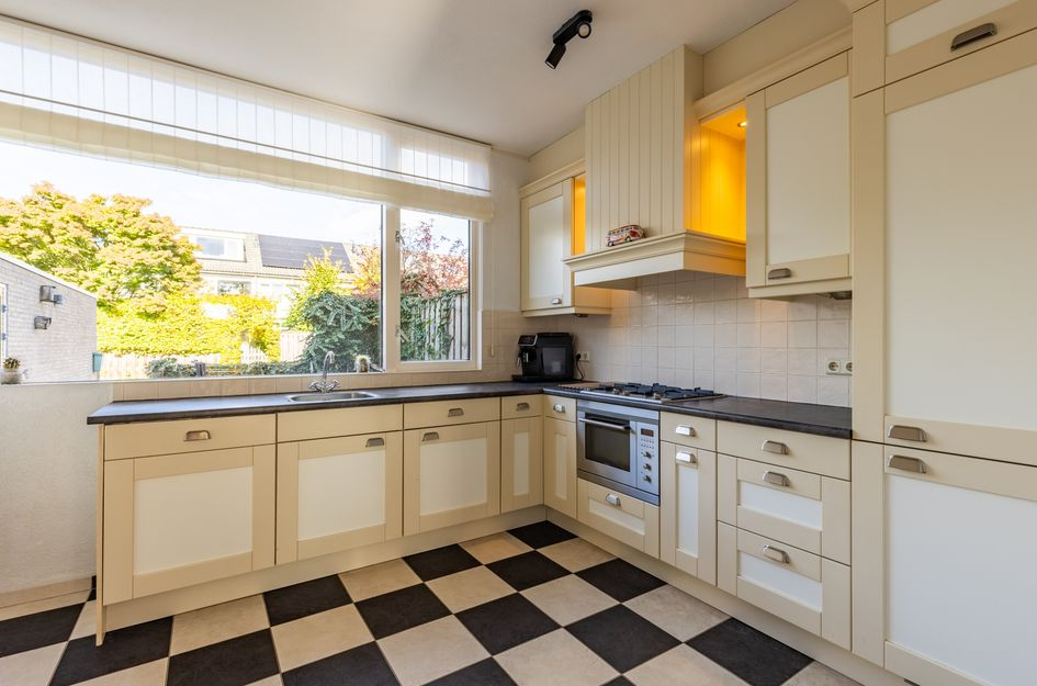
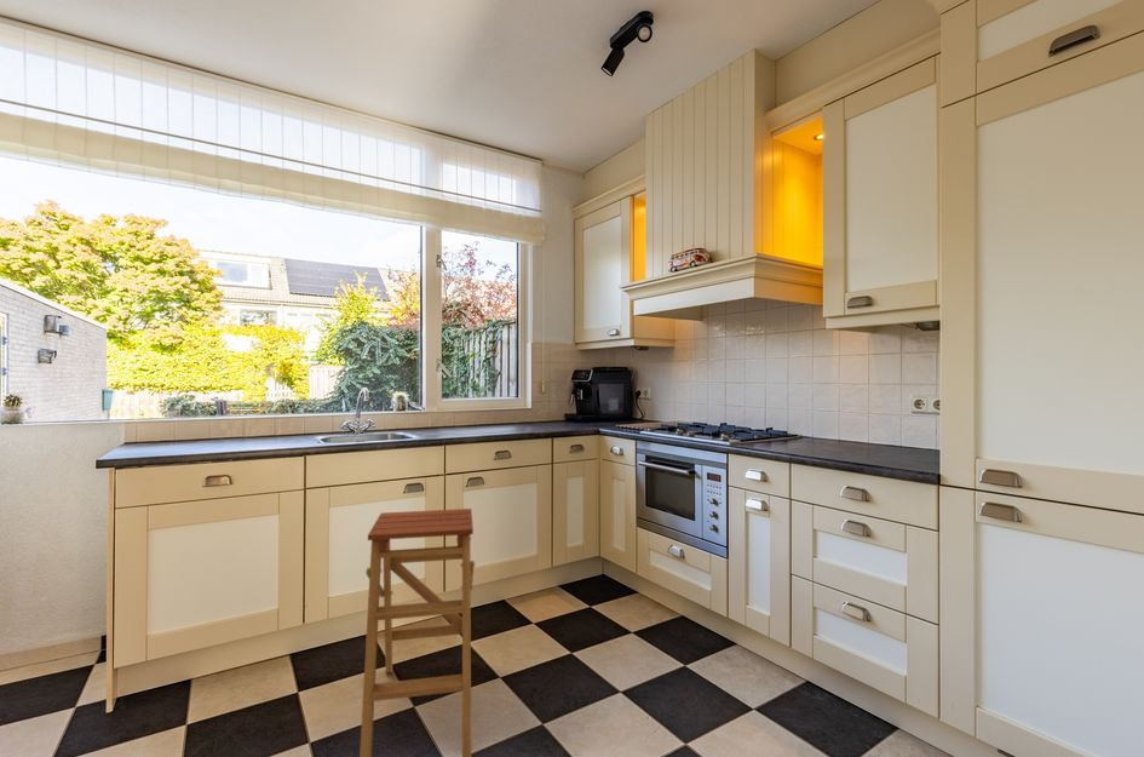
+ step ladder (422, 615)
